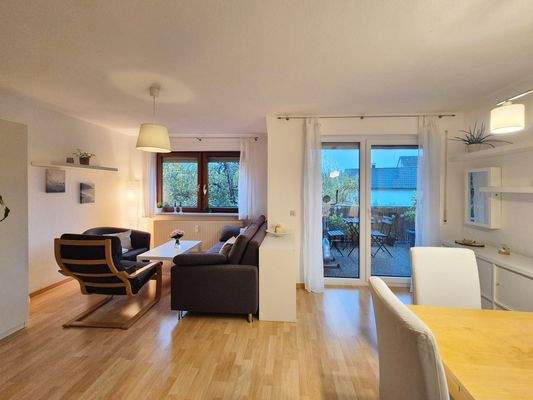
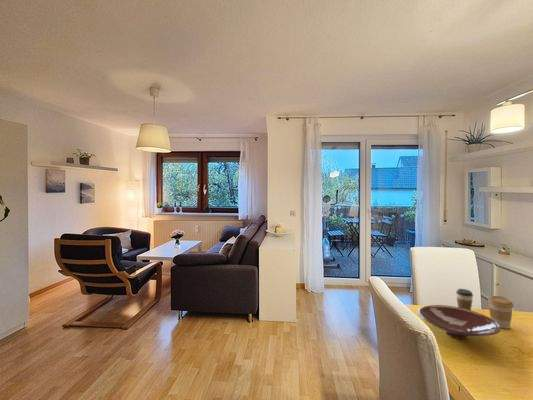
+ coffee cup (500, 311)
+ bowl (456, 326)
+ coffee cup (464, 301)
